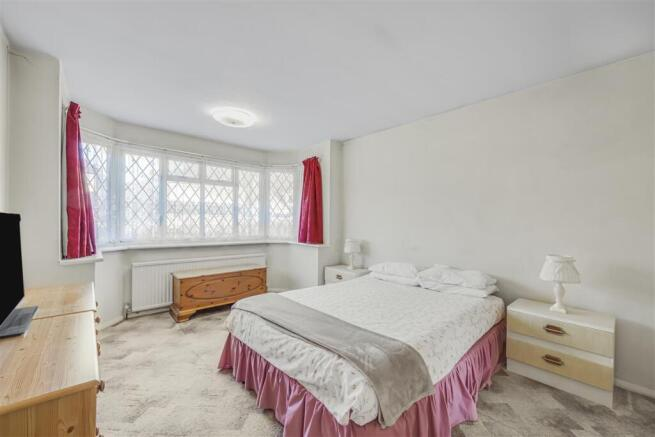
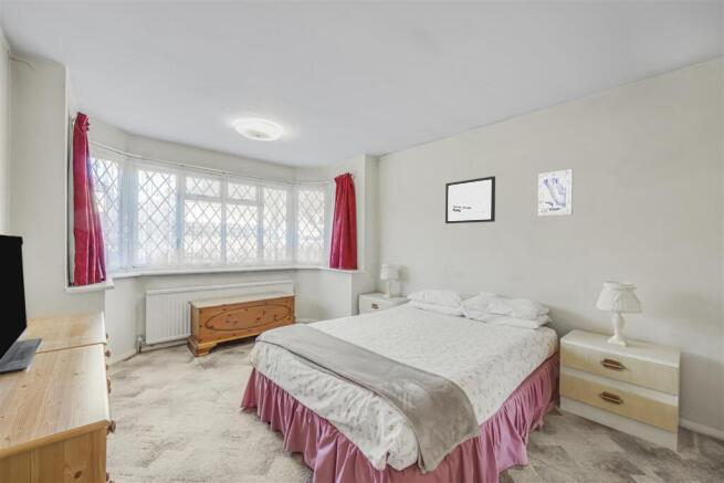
+ wall art (469, 201)
+ wall art (555, 193)
